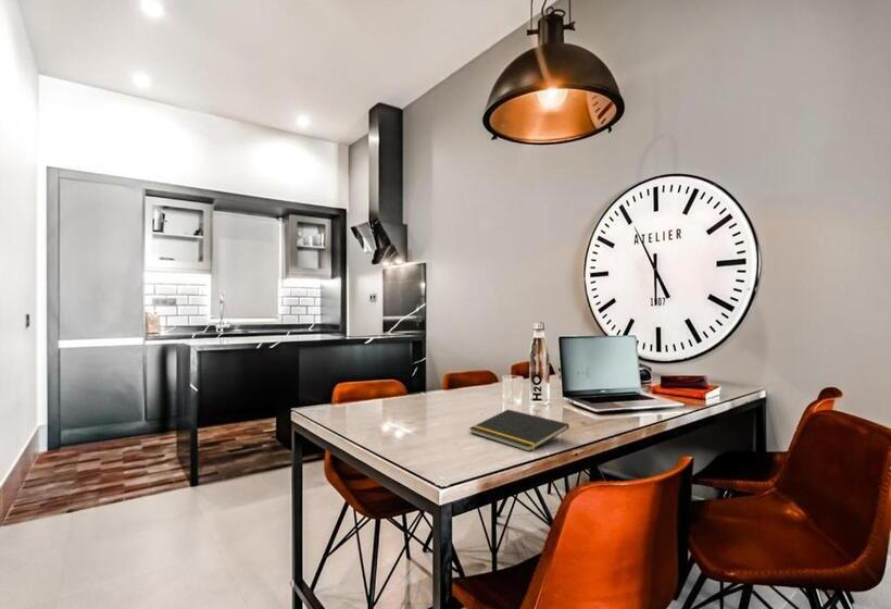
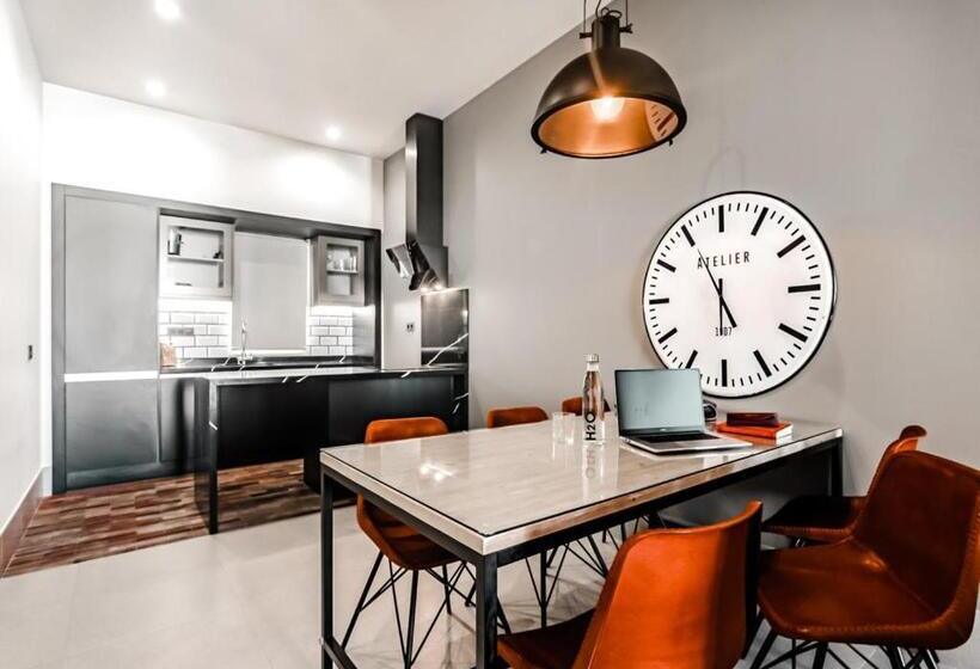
- notepad (517, 427)
